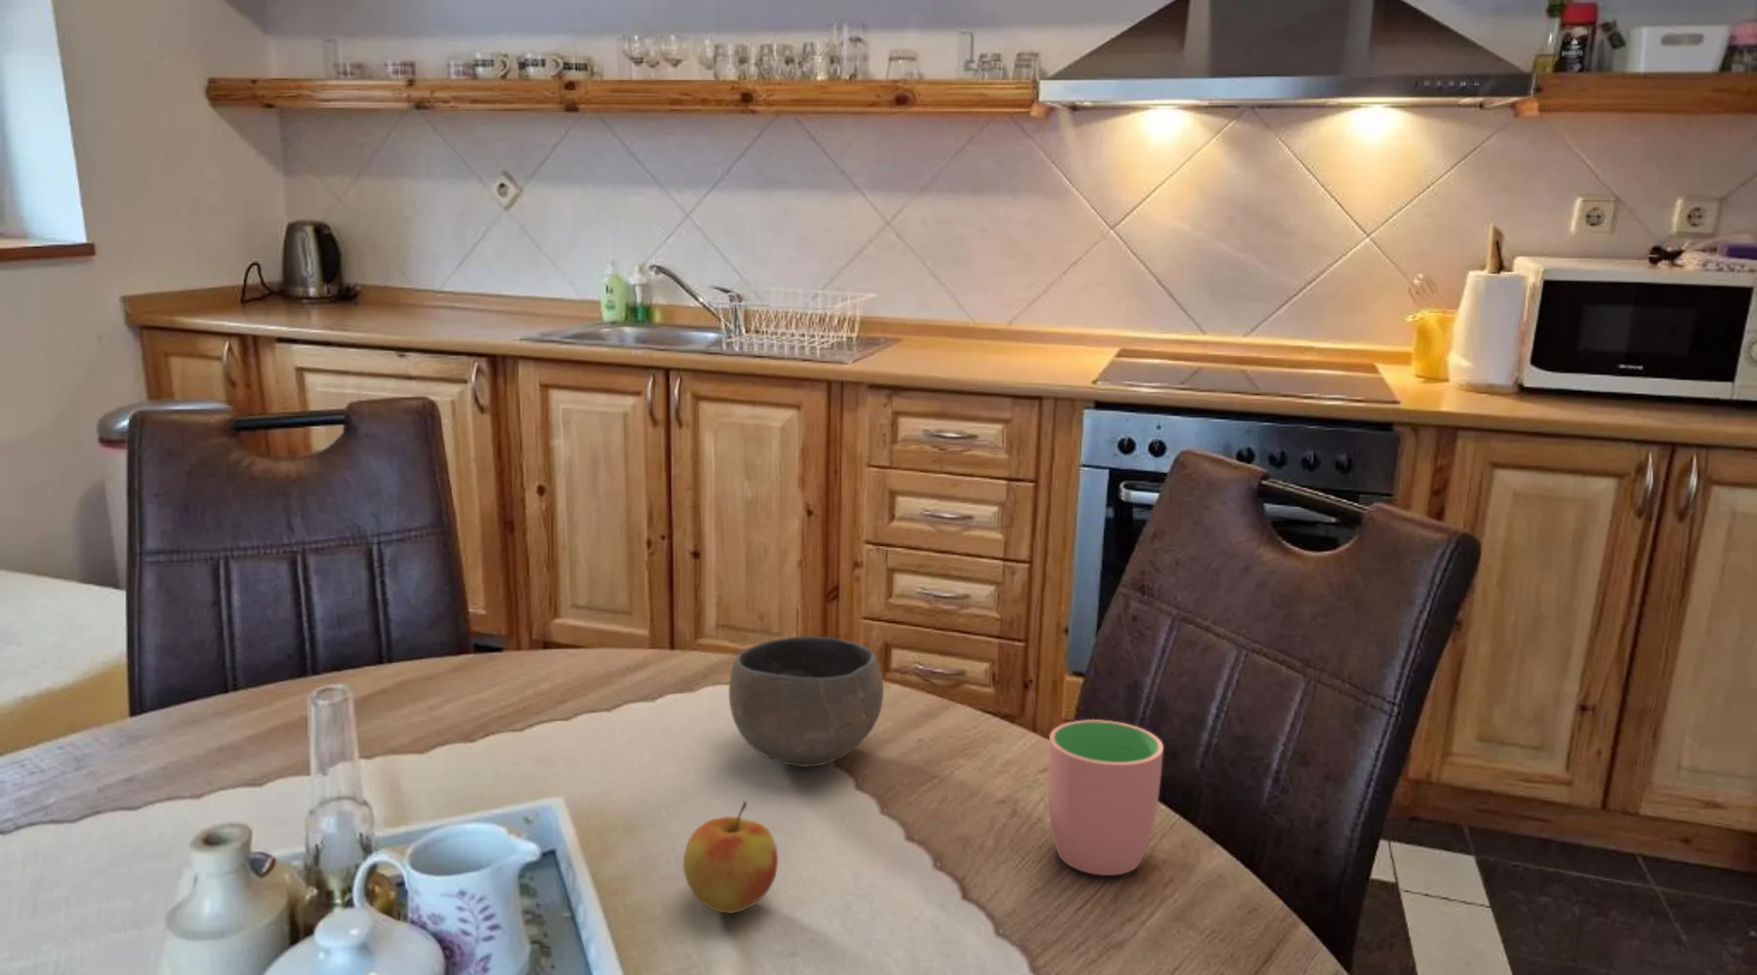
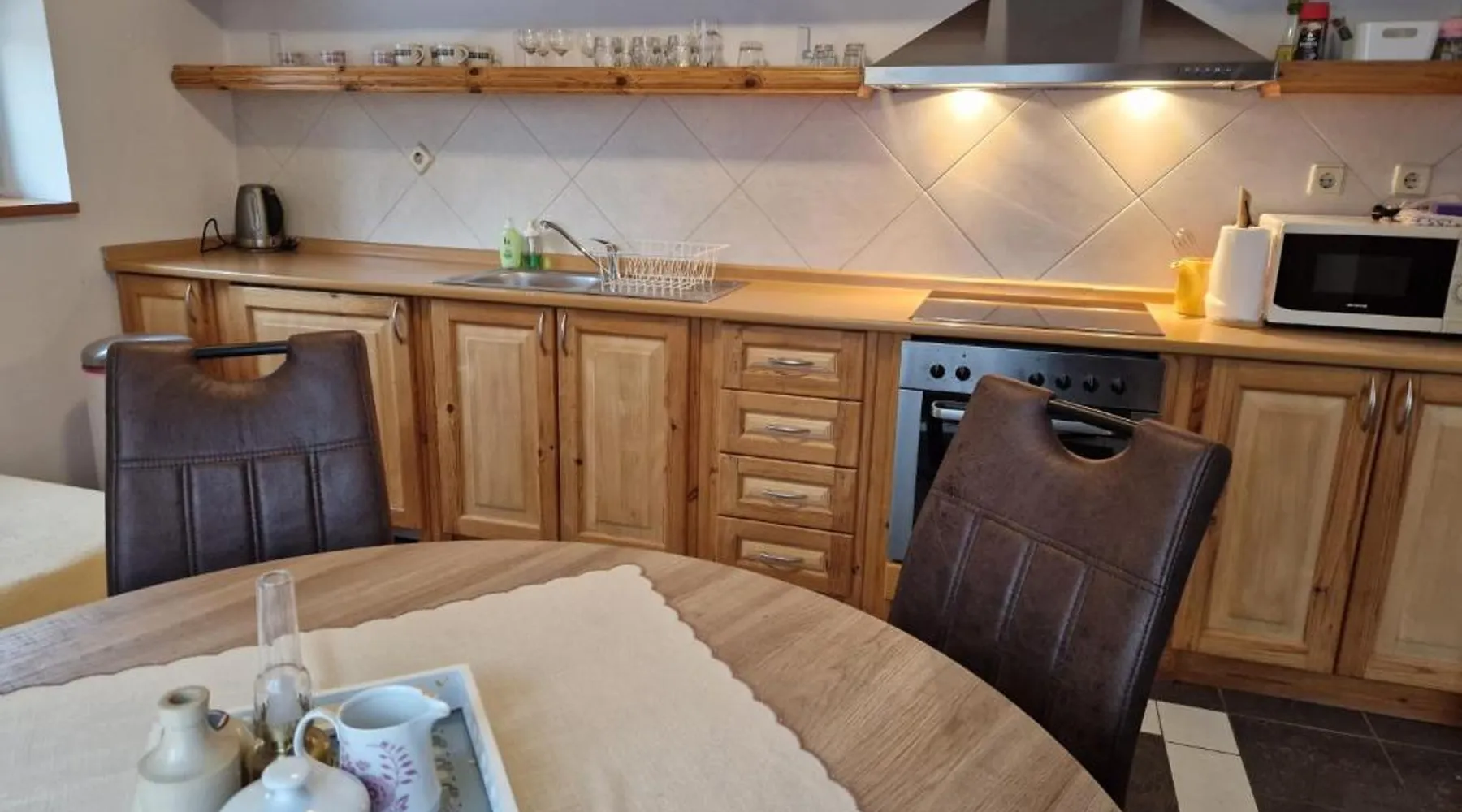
- apple (731, 854)
- cup (1110, 791)
- bowl (806, 705)
